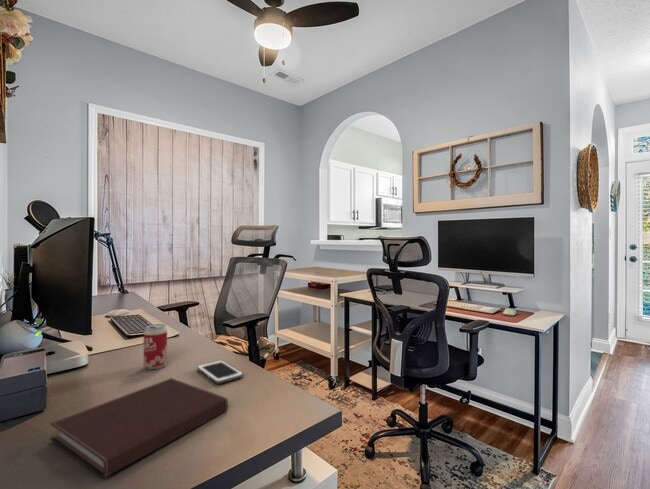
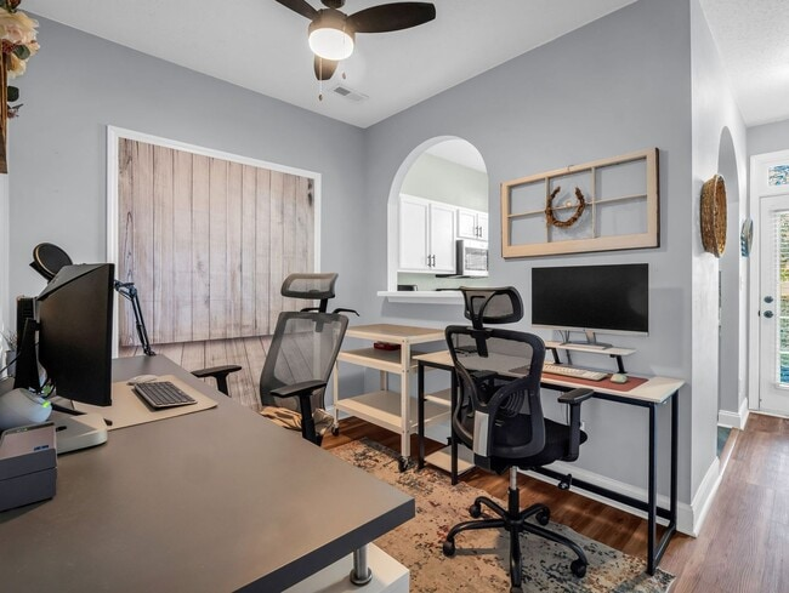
- notebook (145, 417)
- beverage can (155, 346)
- cell phone (219, 371)
